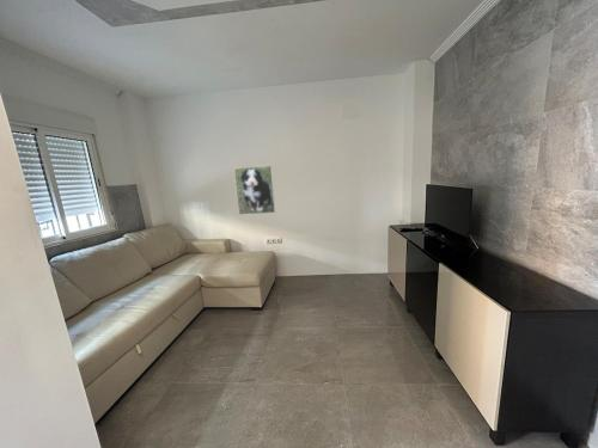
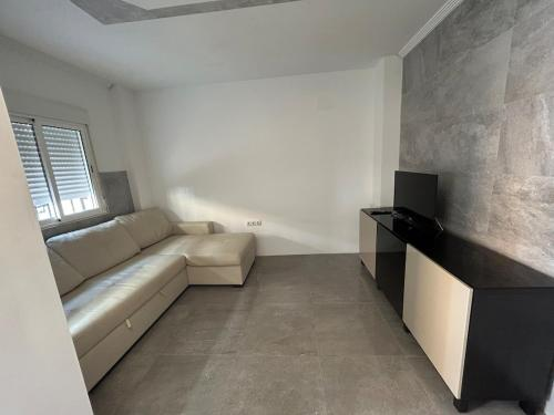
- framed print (255, 190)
